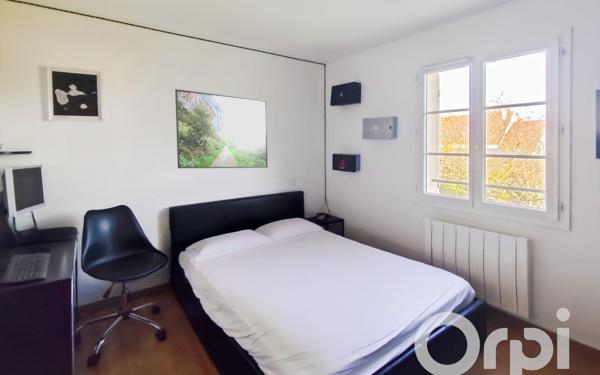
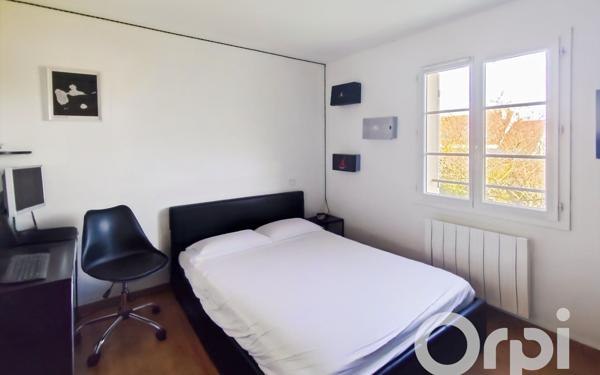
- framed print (225, 132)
